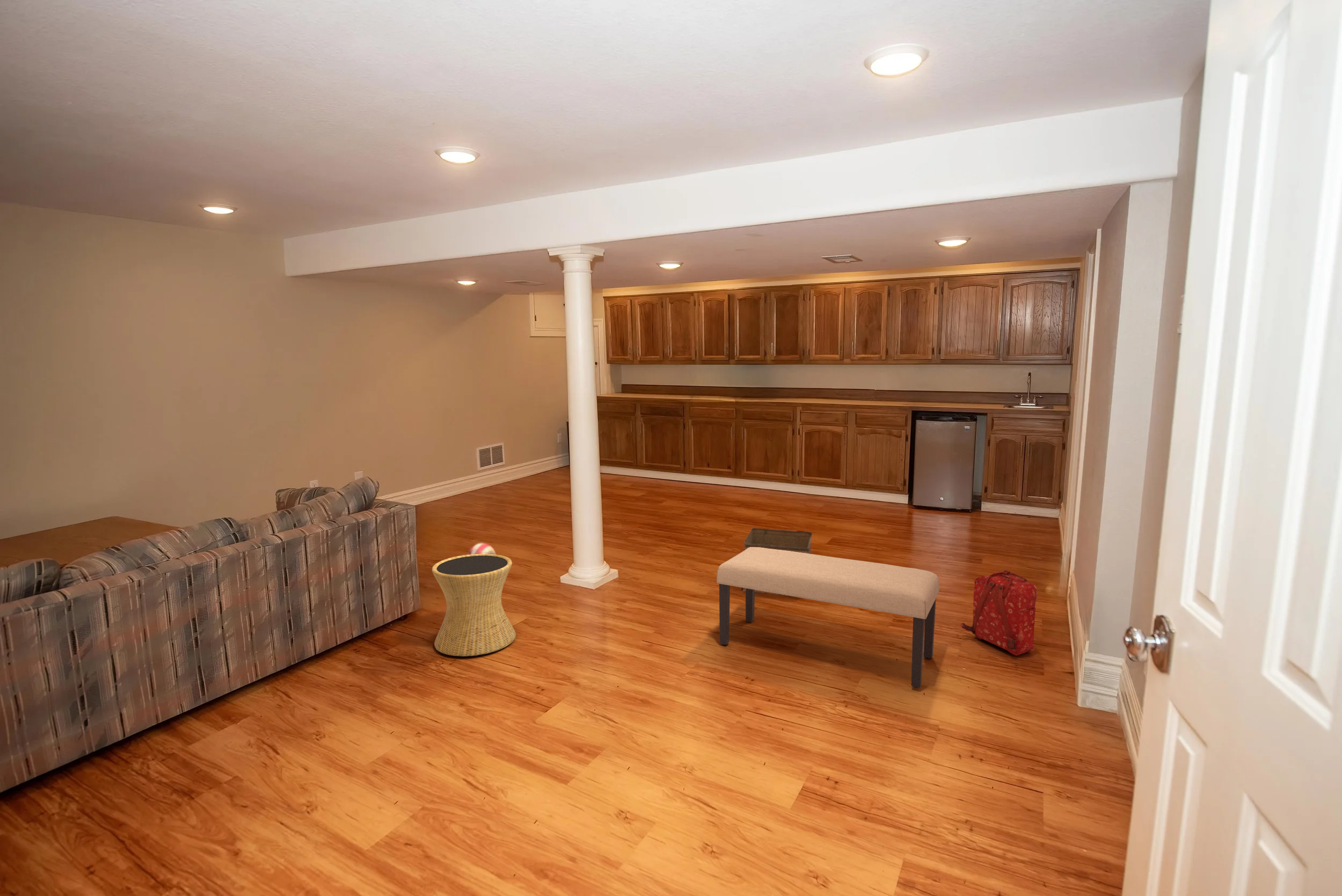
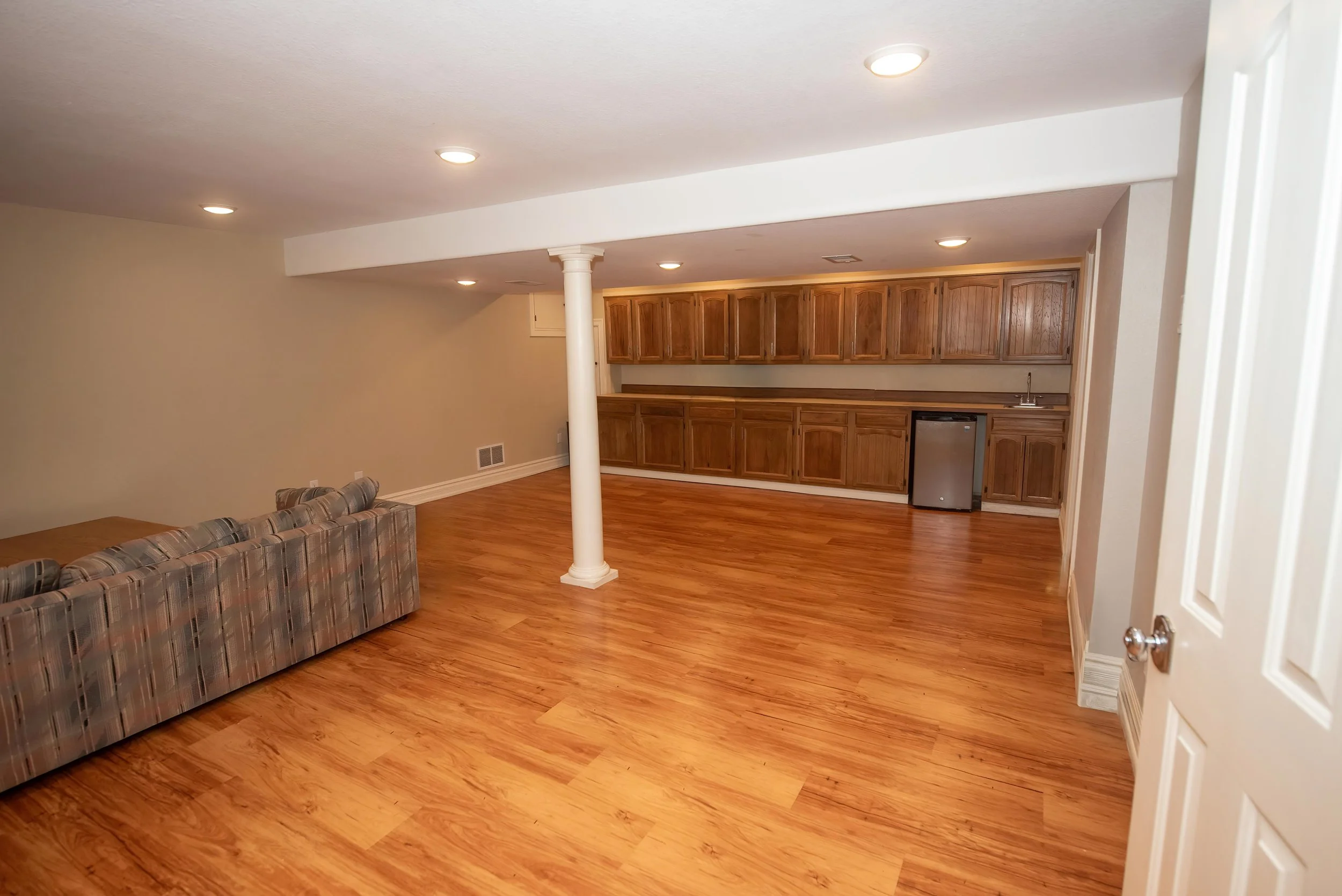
- side table (474, 602)
- backpack (1002, 609)
- storage bin (777, 549)
- bench (826, 602)
- ball (483, 553)
